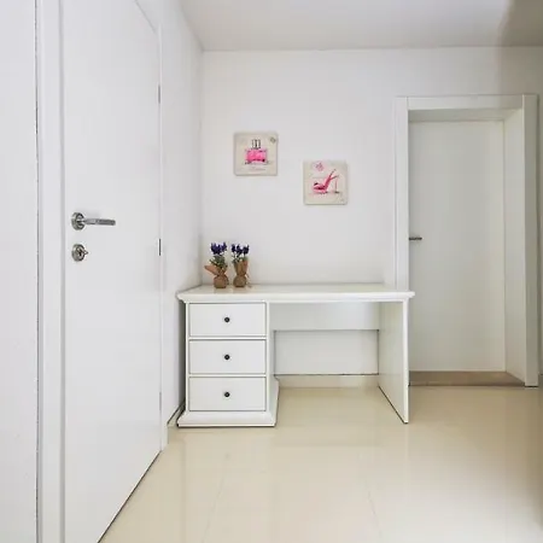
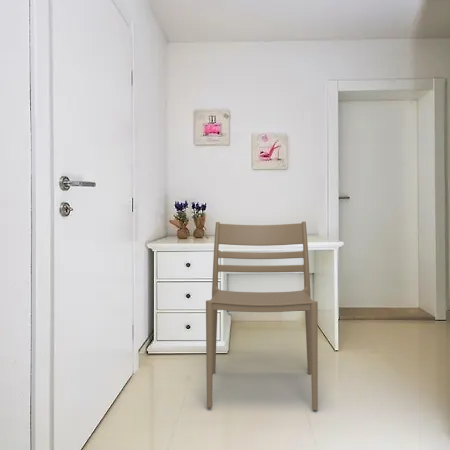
+ chair (261, 304)
